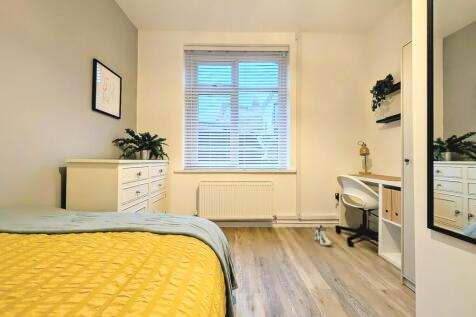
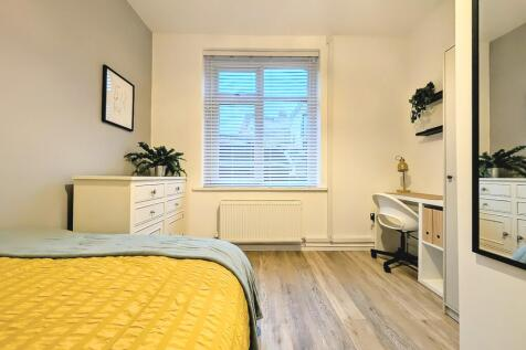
- sneaker (322, 234)
